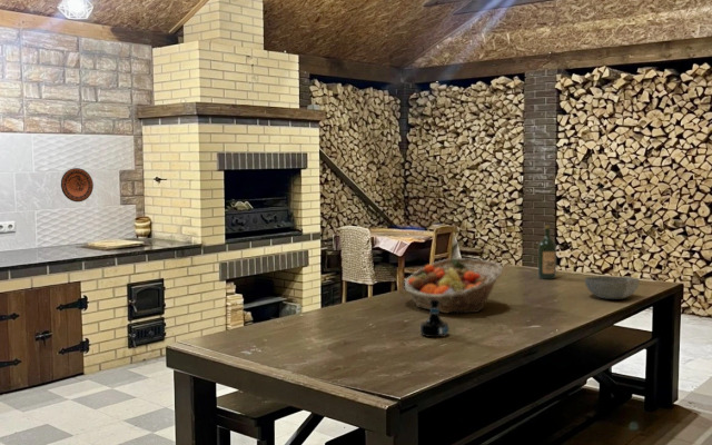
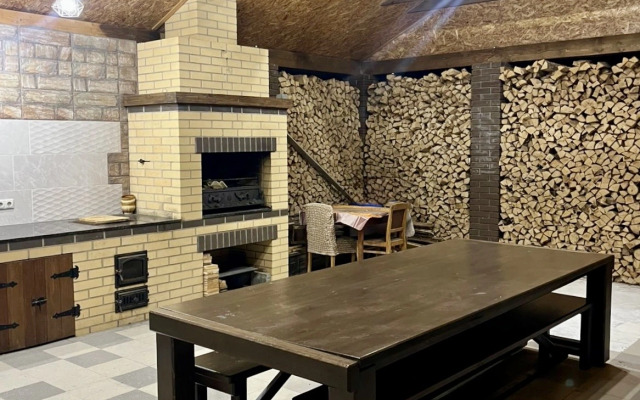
- fruit basket (452, 284)
- bowl (611, 287)
- wine bottle (546, 251)
- decorative plate (77, 185)
- tequila bottle (434, 317)
